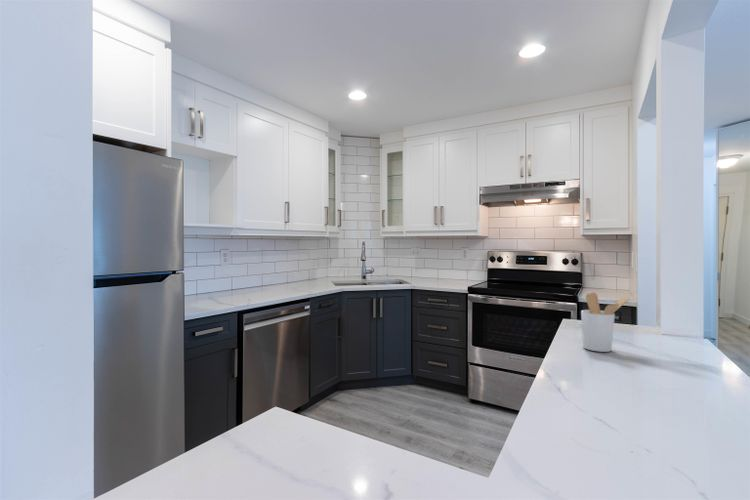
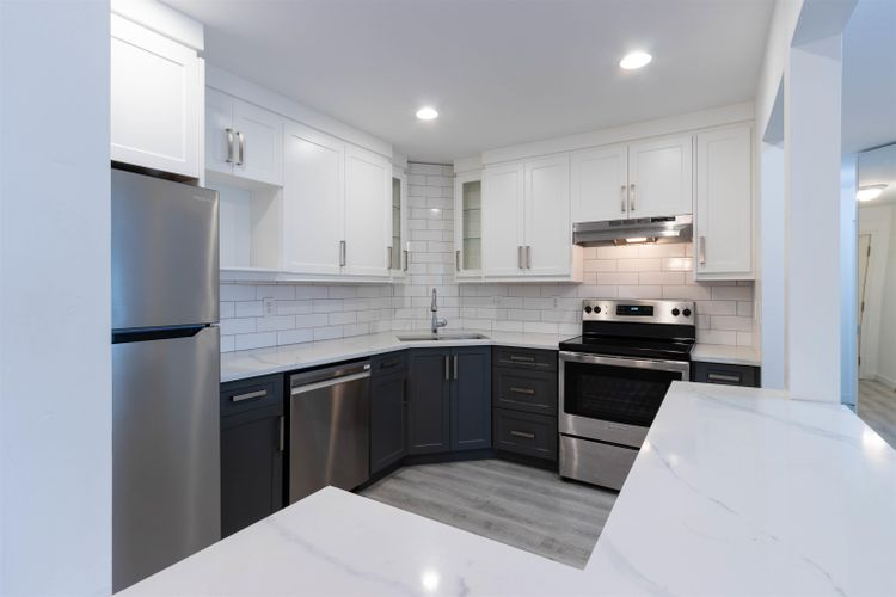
- utensil holder (605, 321)
